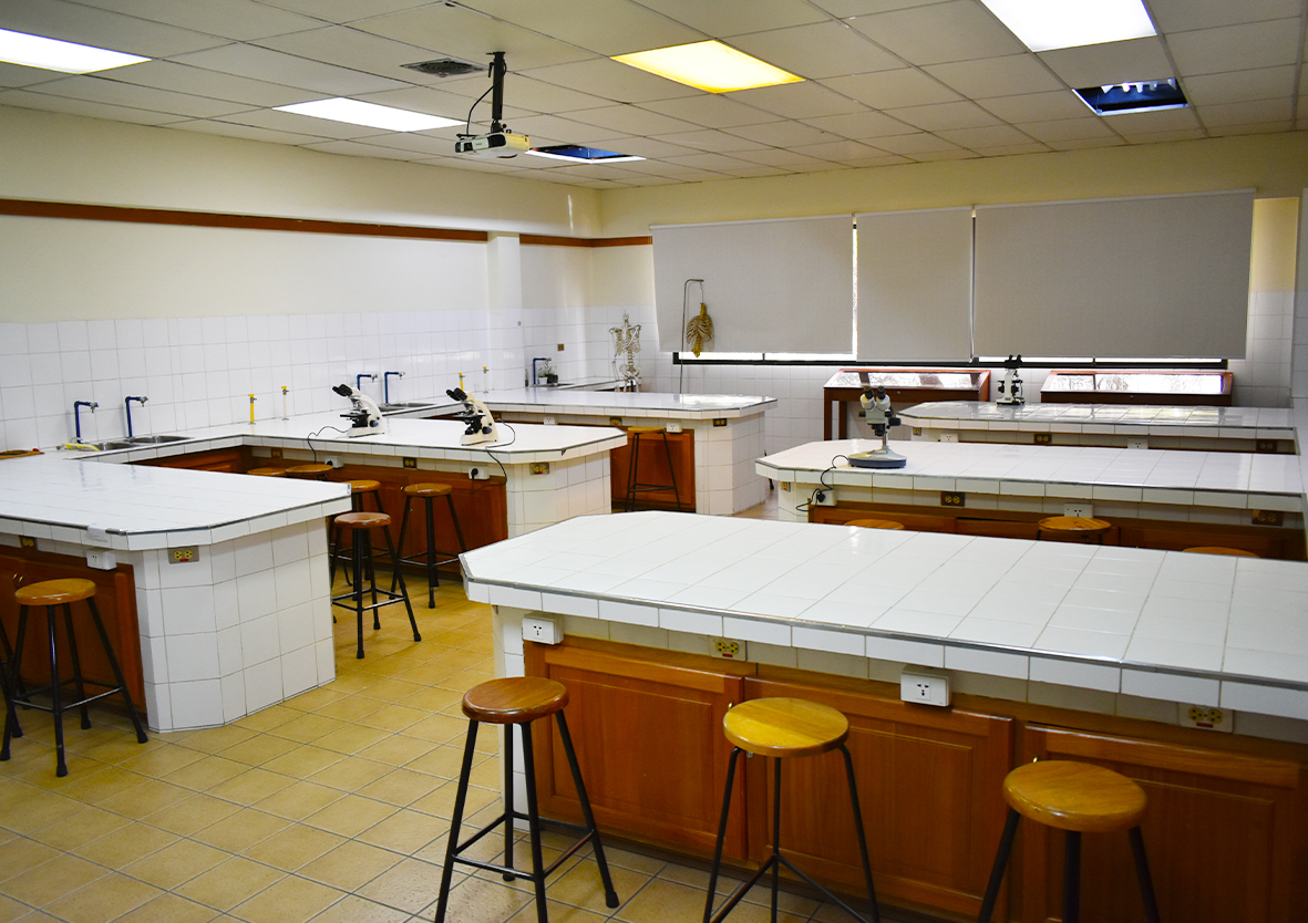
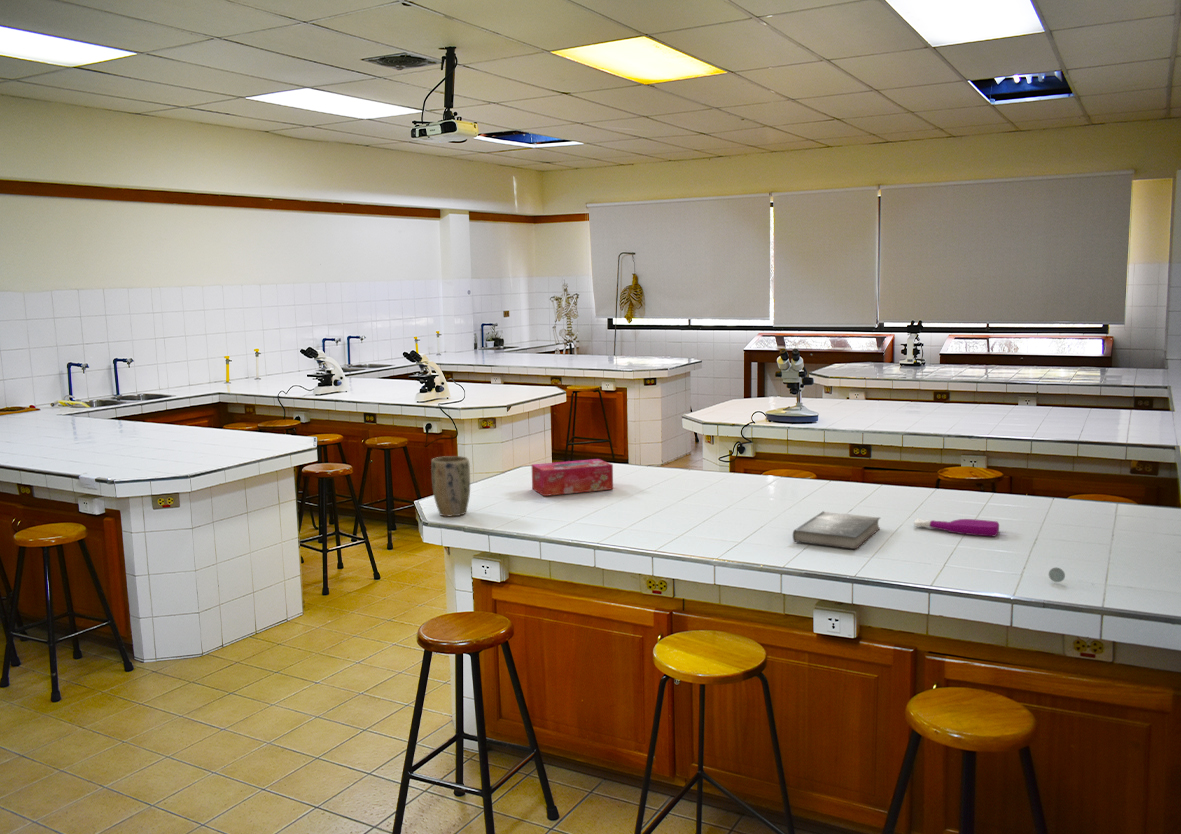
+ petri dish (1064, 574)
+ spray bottle (955, 525)
+ tissue box (572, 476)
+ plant pot (451, 486)
+ book (837, 529)
